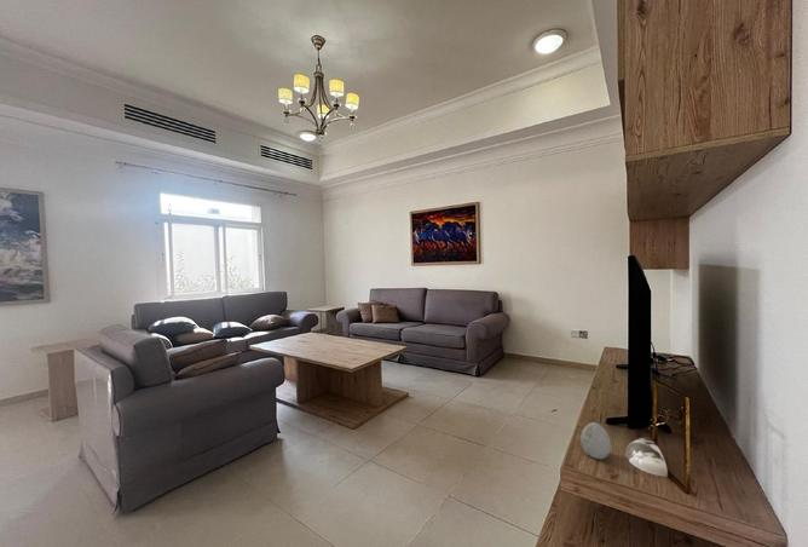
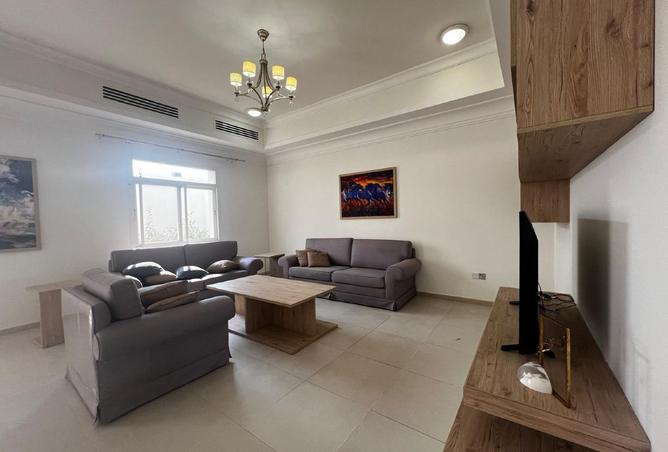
- decorative egg (595, 438)
